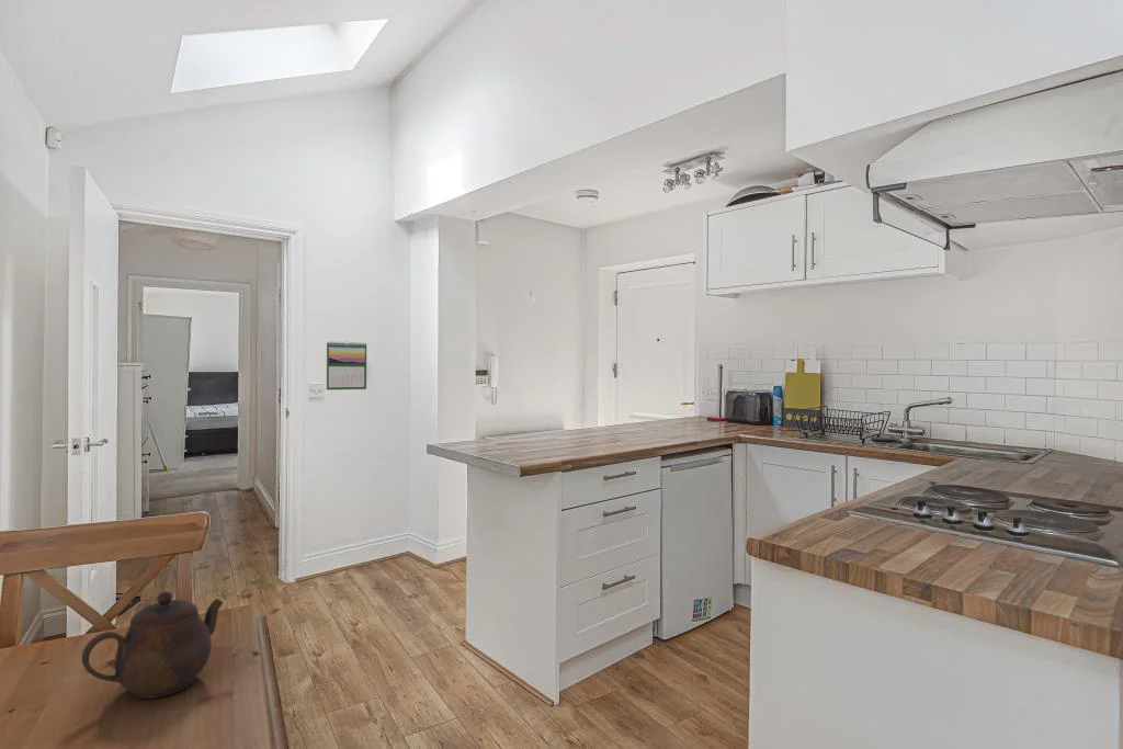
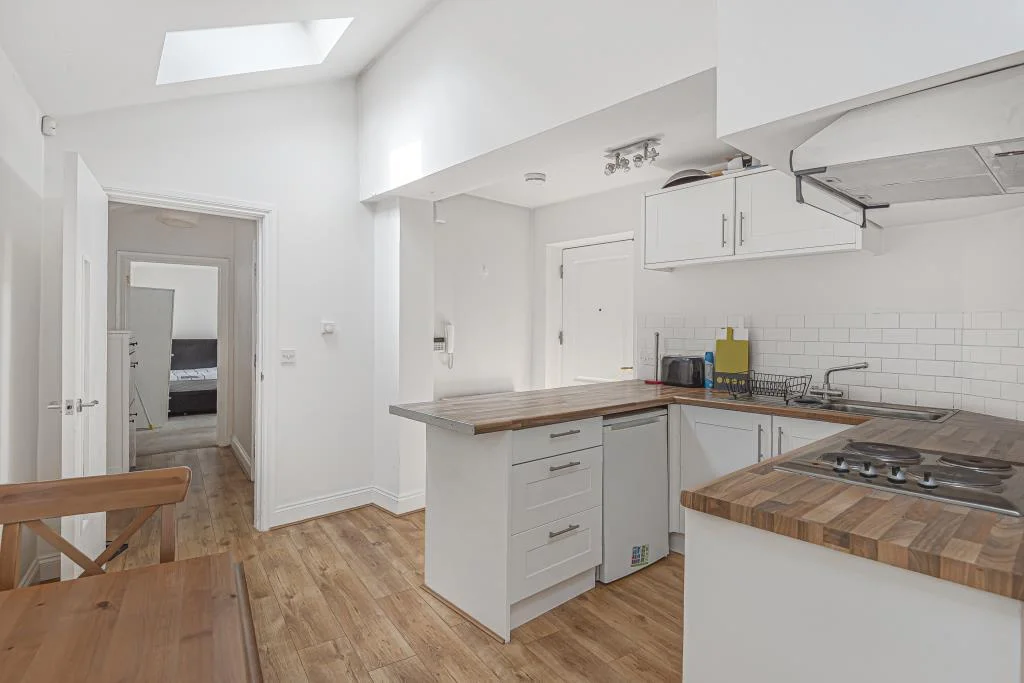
- teapot (158, 639)
- calendar (347, 365)
